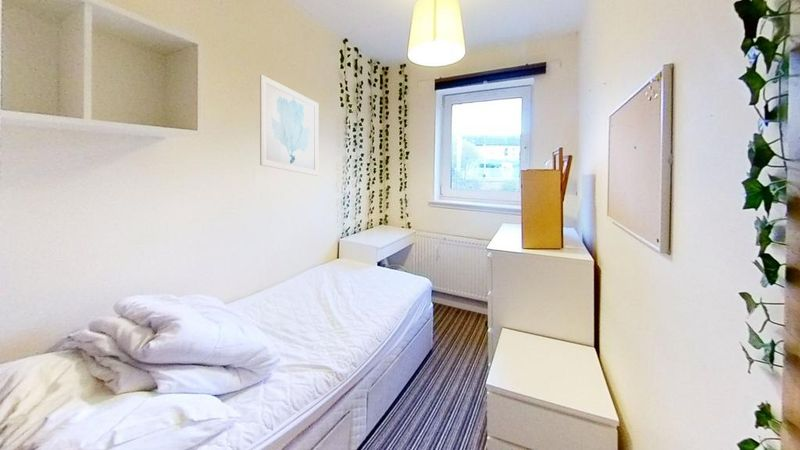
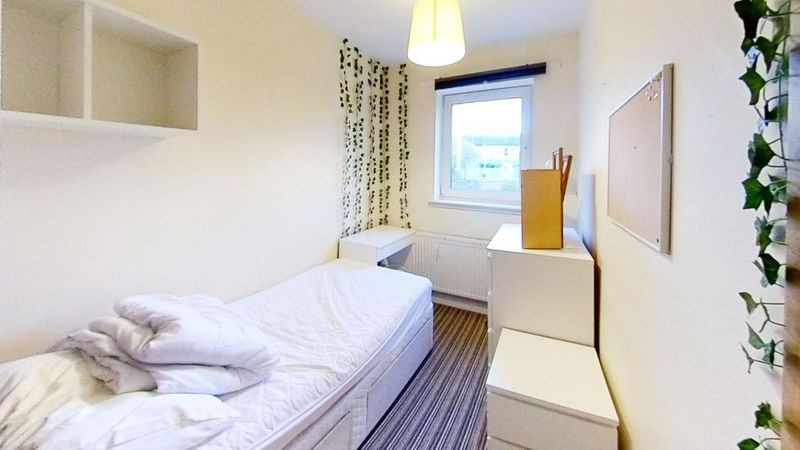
- wall art (292, 130)
